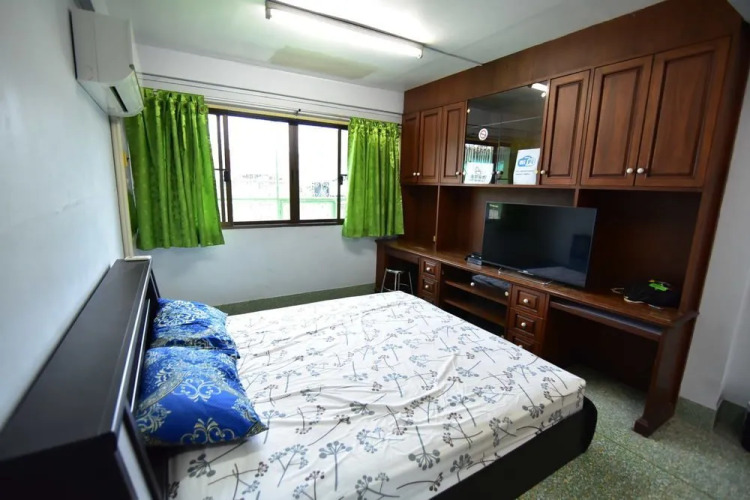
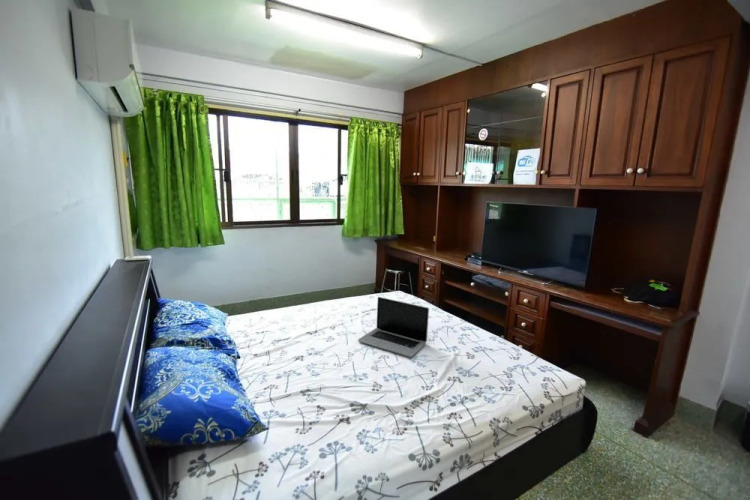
+ laptop (393, 324)
